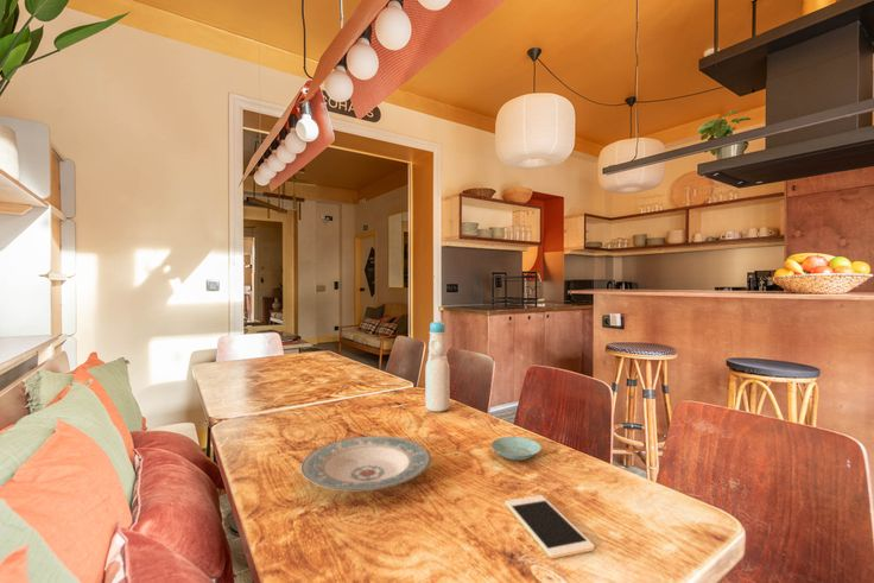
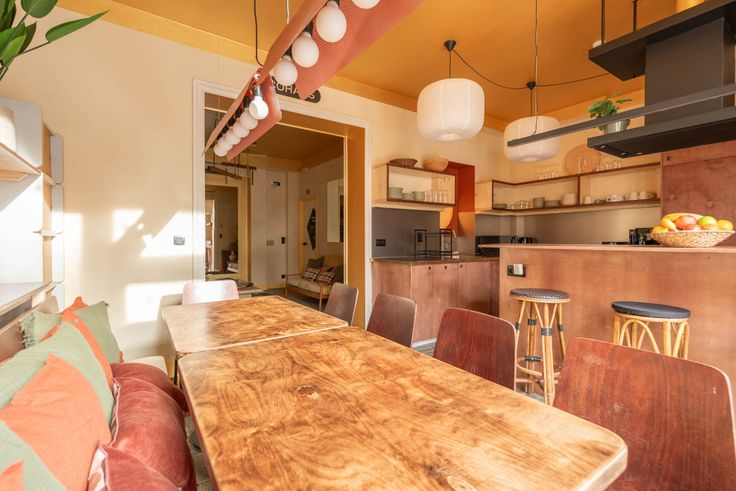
- saucer (515, 449)
- cell phone (545, 522)
- plate (367, 465)
- bottle (437, 365)
